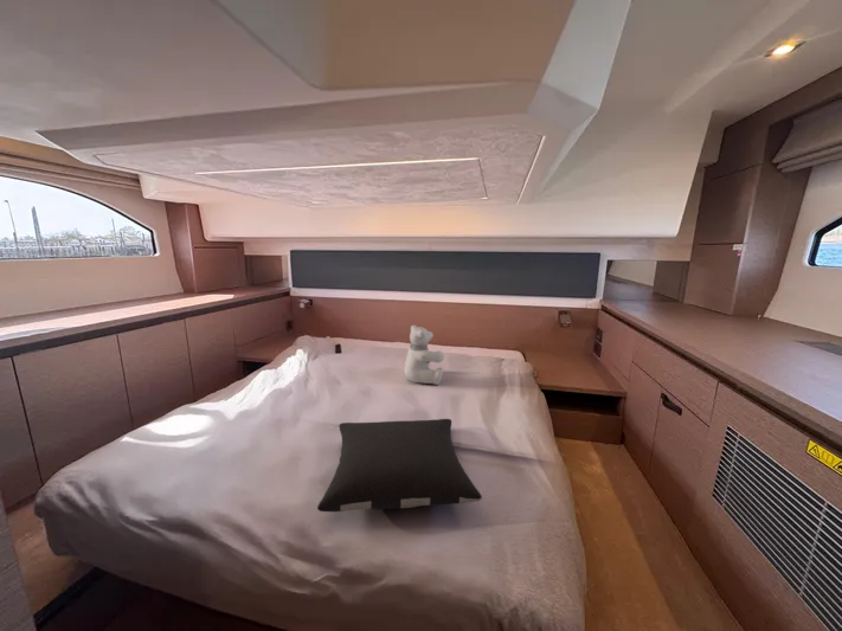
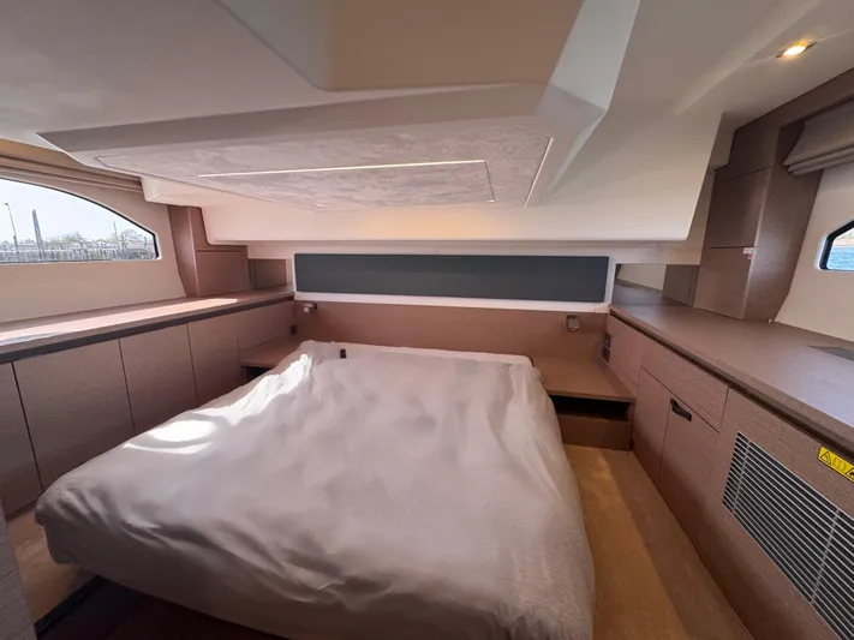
- teddy bear (425, 352)
- pillow (398, 455)
